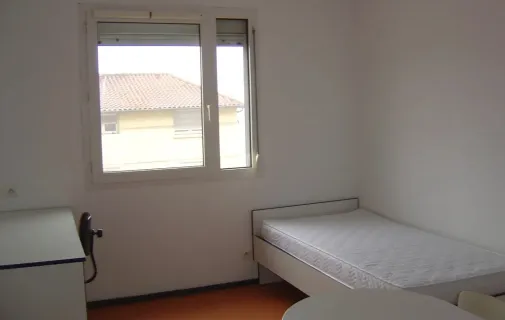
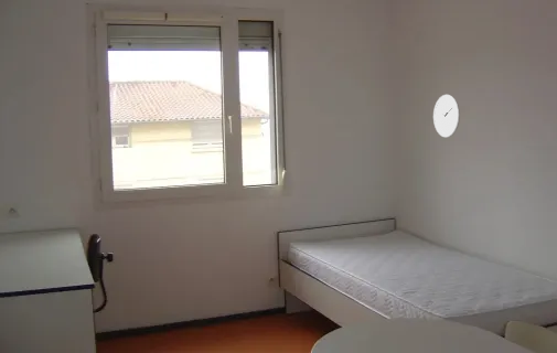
+ wall clock (444, 116)
